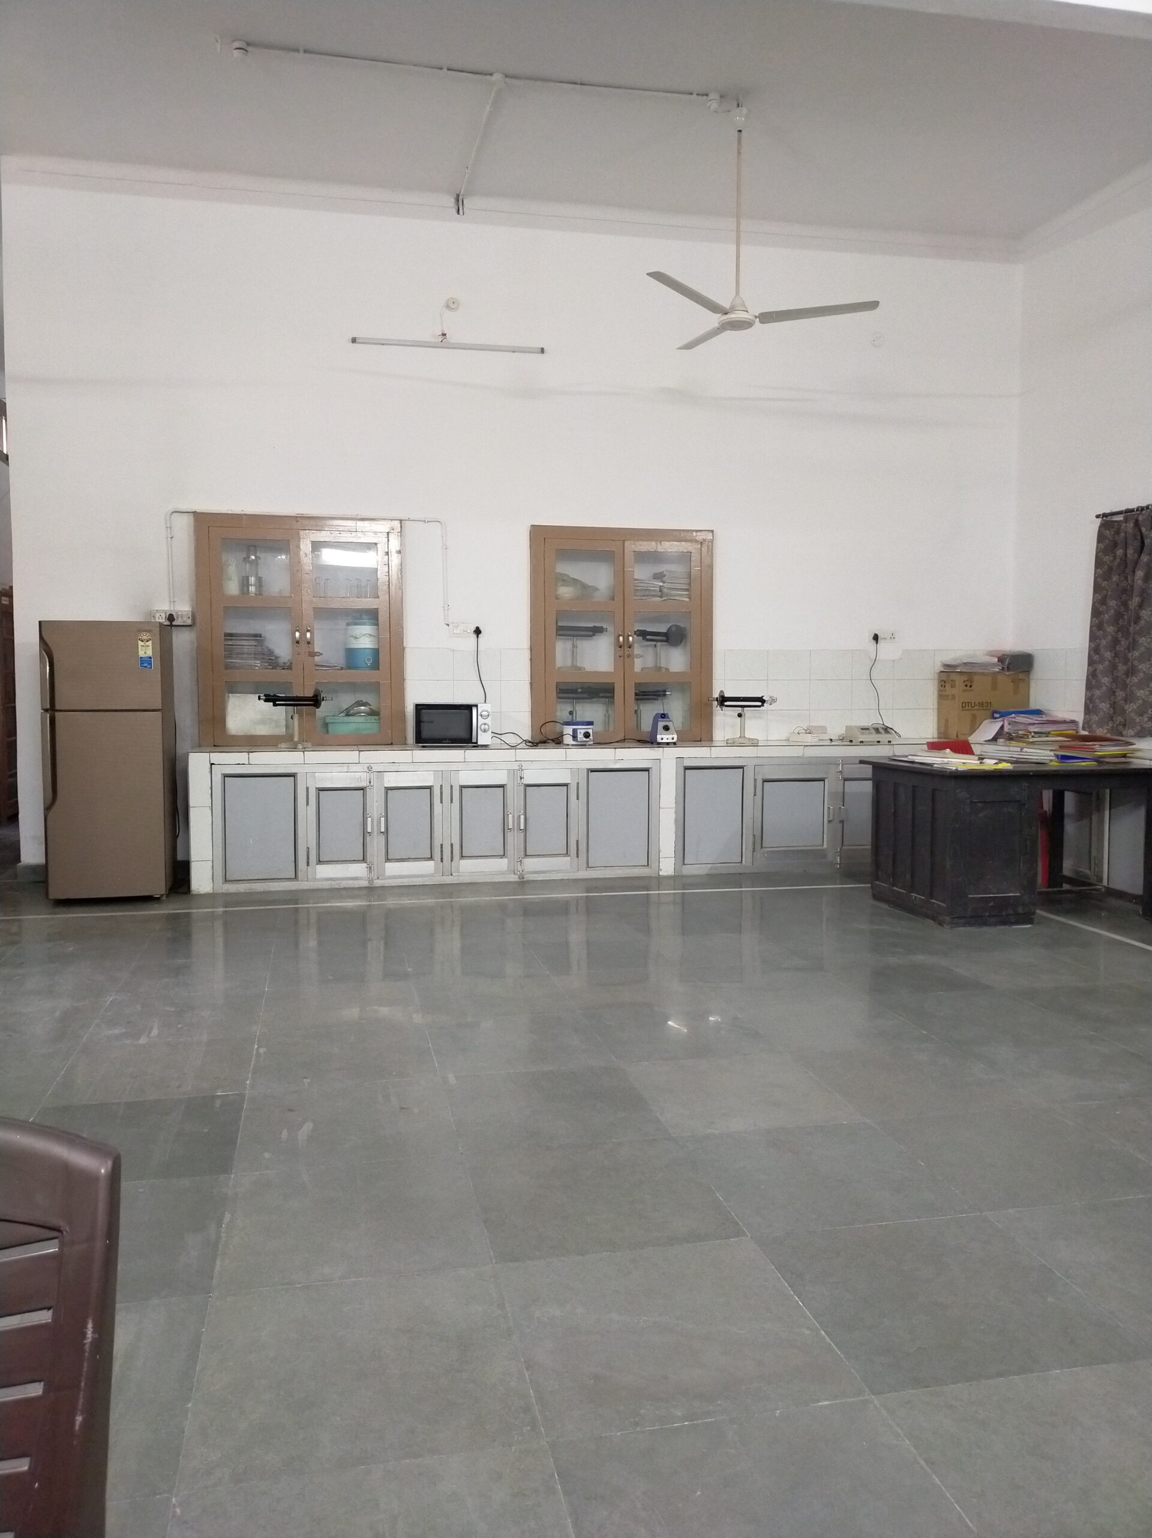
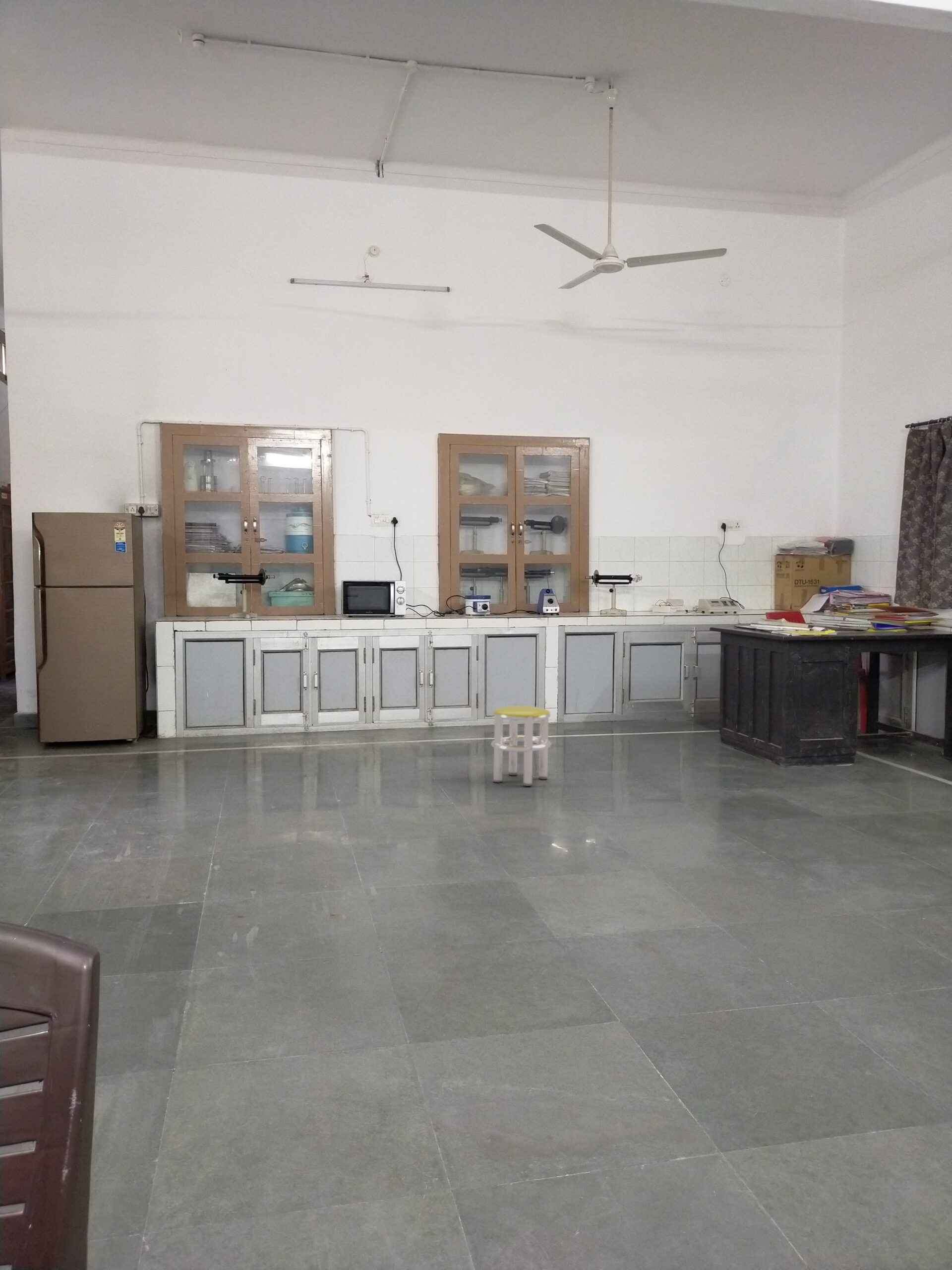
+ stool (521, 746)
